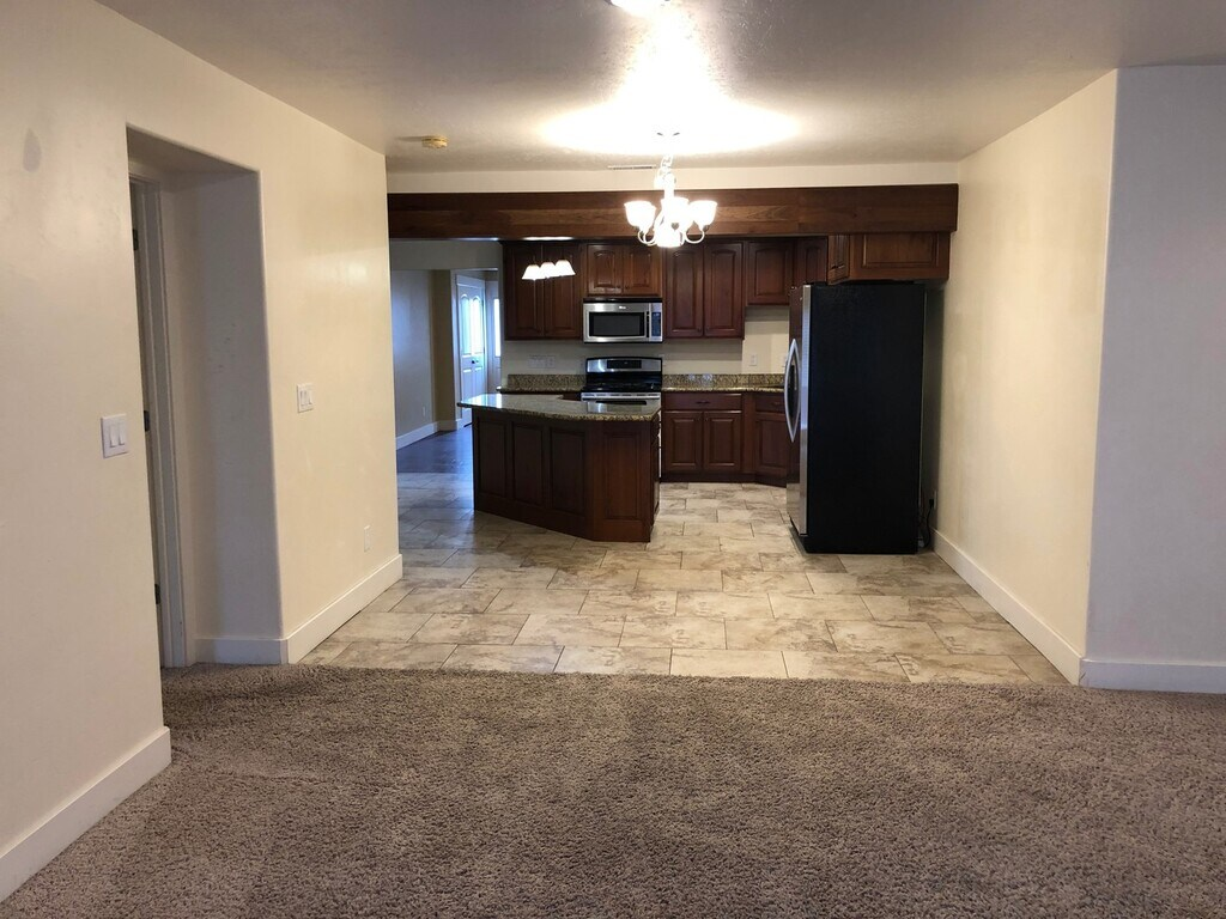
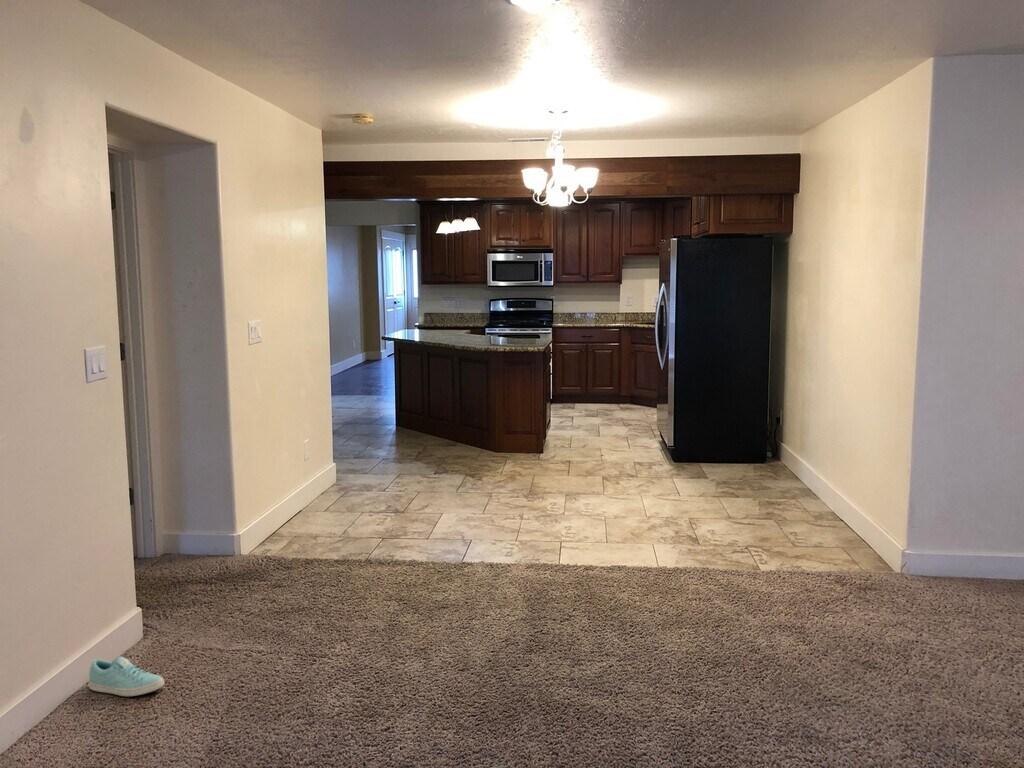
+ sneaker (124, 674)
